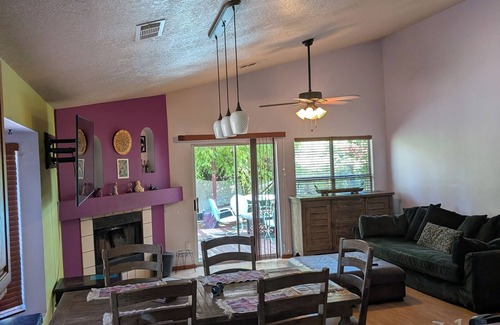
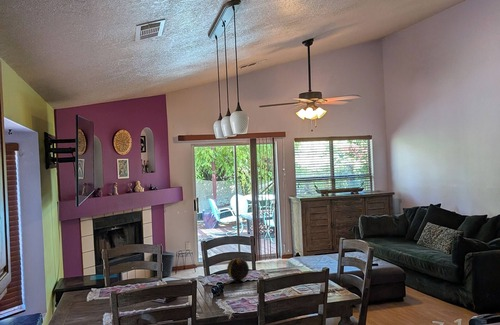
+ decorative orb (238, 269)
